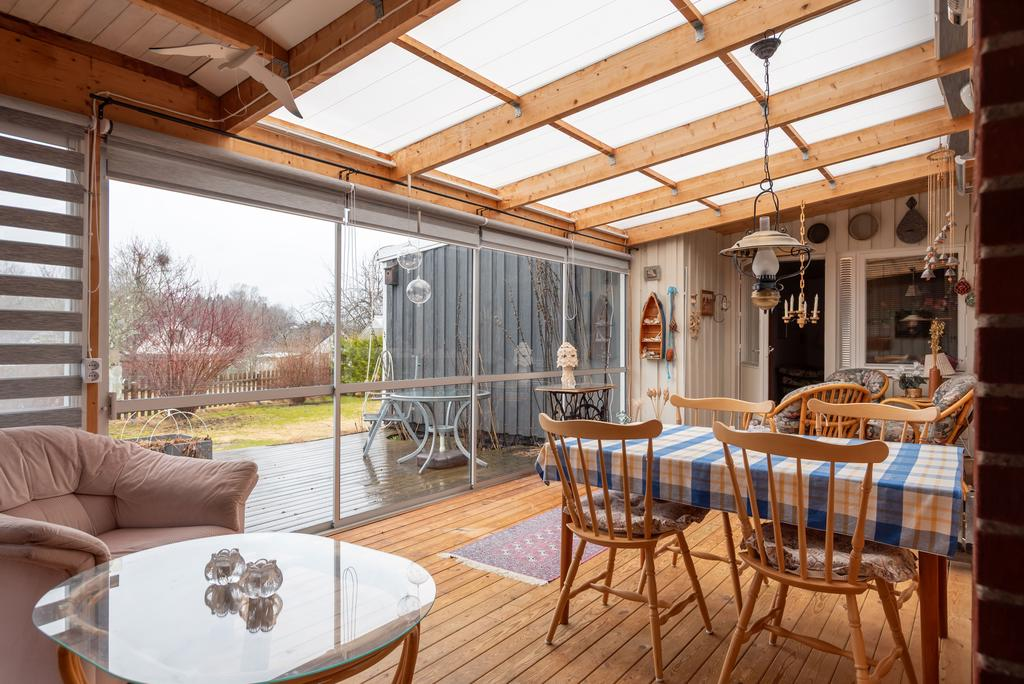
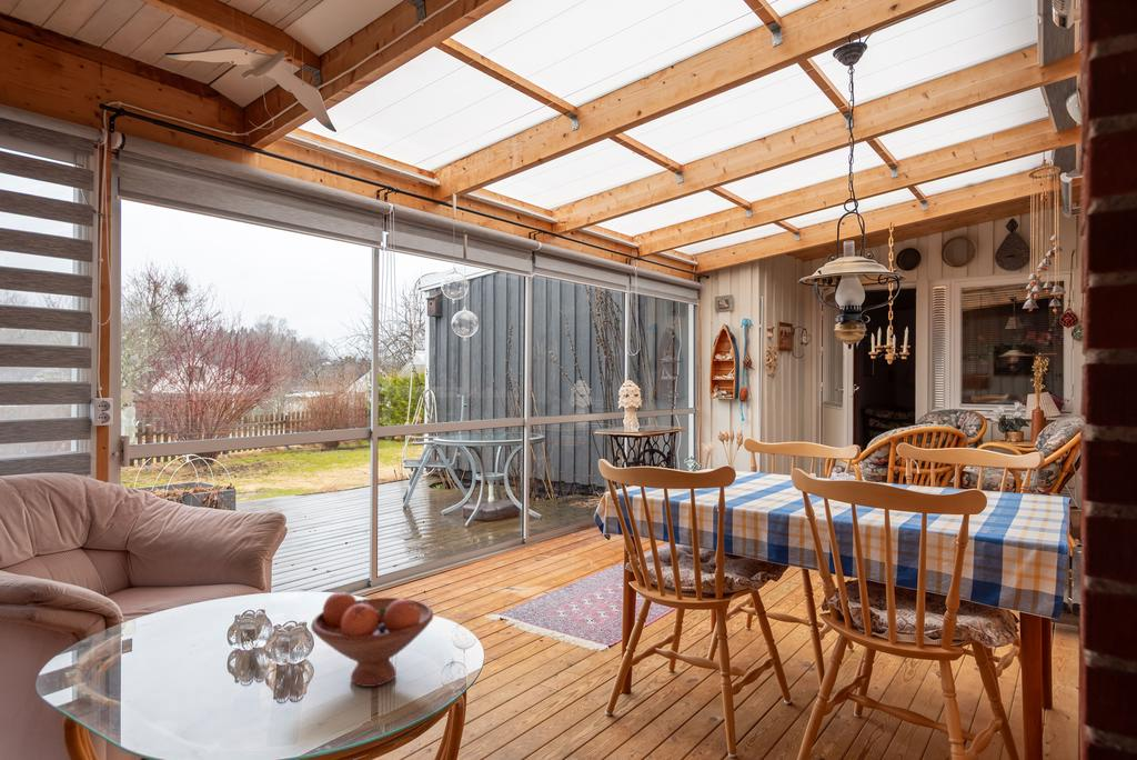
+ fruit bowl (373, 634)
